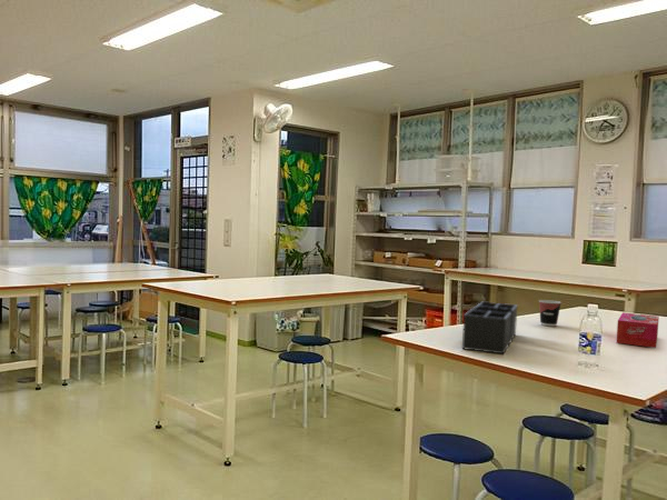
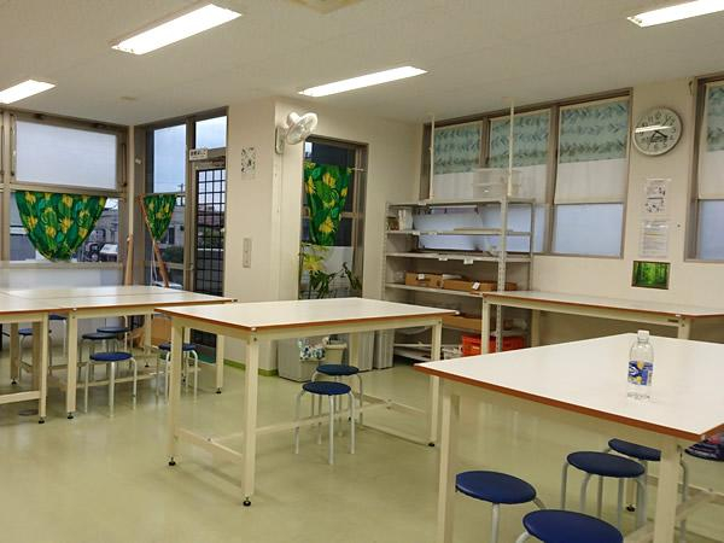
- tissue box (638, 329)
- cup (549, 312)
- desk organizer (491, 324)
